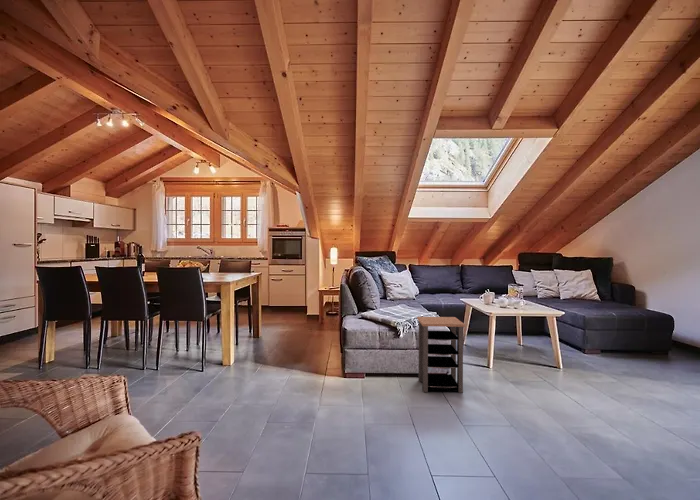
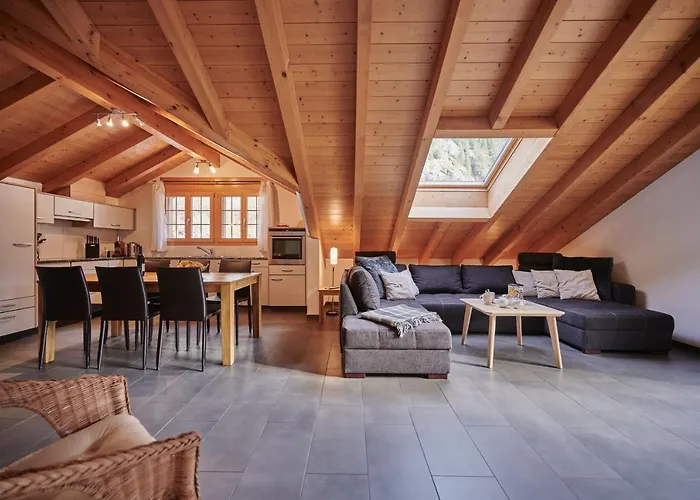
- side table (439, 353)
